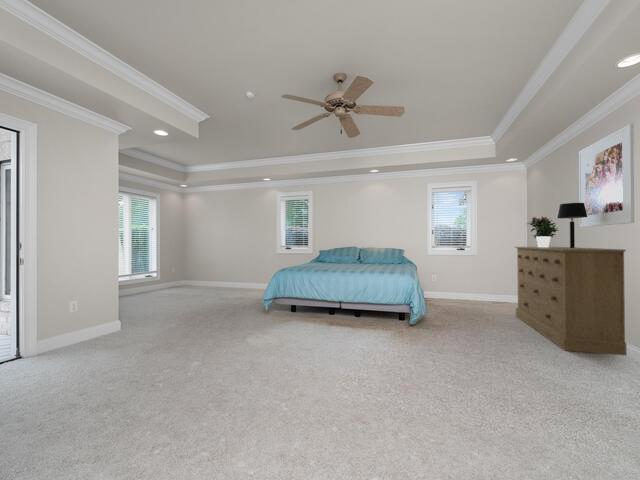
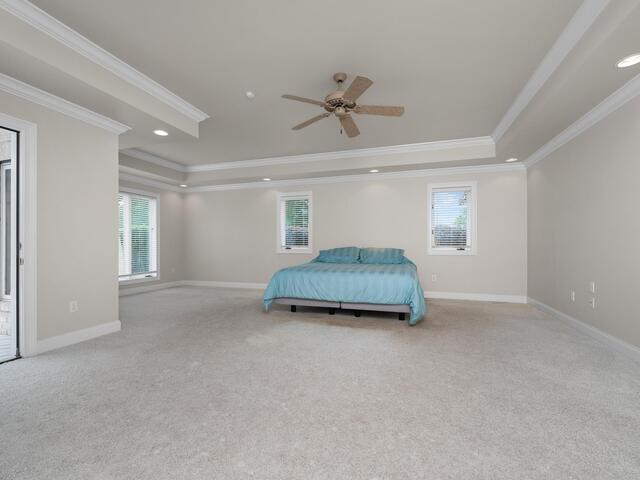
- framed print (602, 182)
- potted flower (542, 231)
- dresser (558, 289)
- table lamp (572, 225)
